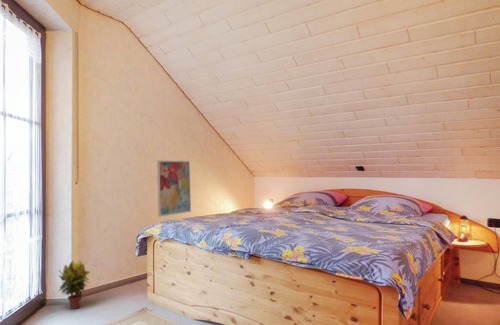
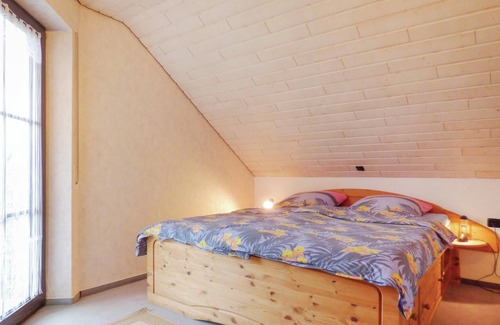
- potted plant (75, 283)
- wall art (174, 187)
